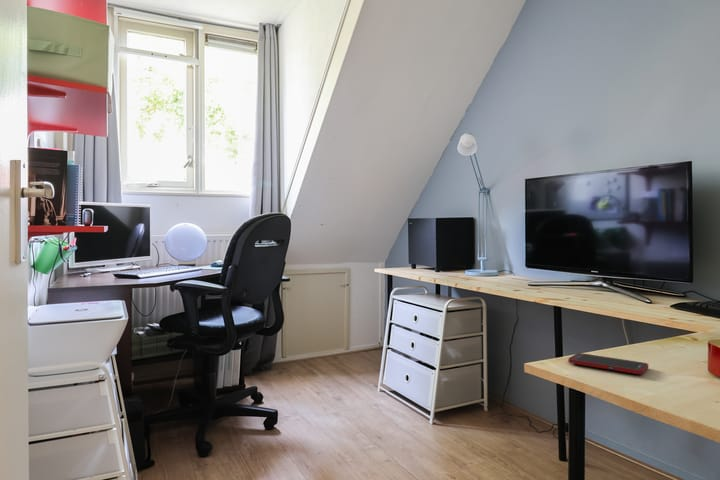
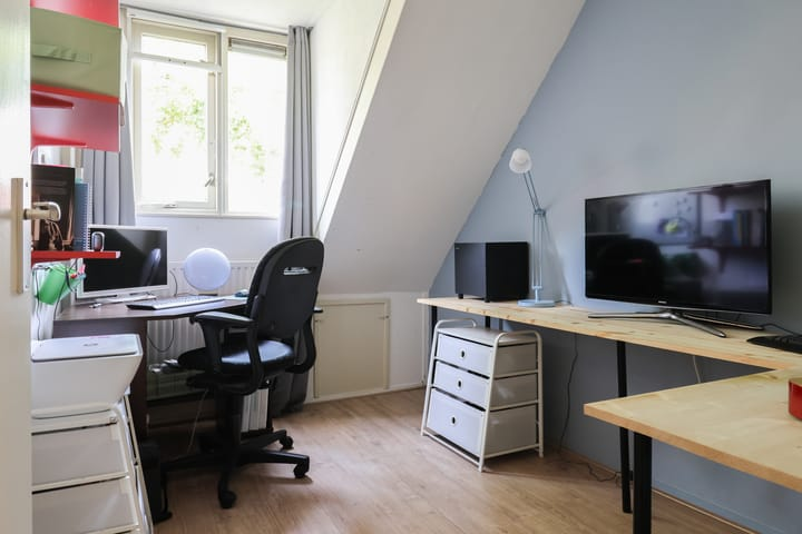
- cell phone (607, 363)
